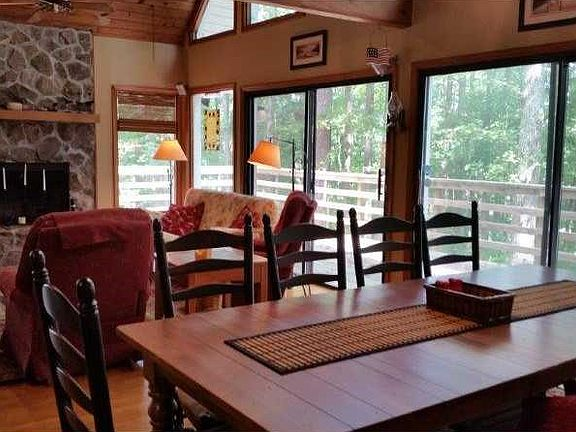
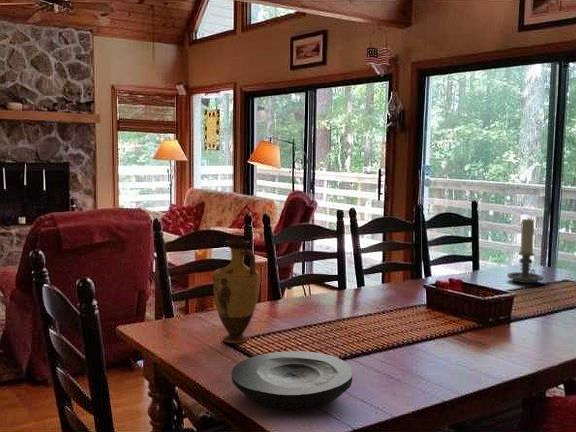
+ vase (236, 290)
+ candle holder (528, 249)
+ plate (291, 382)
